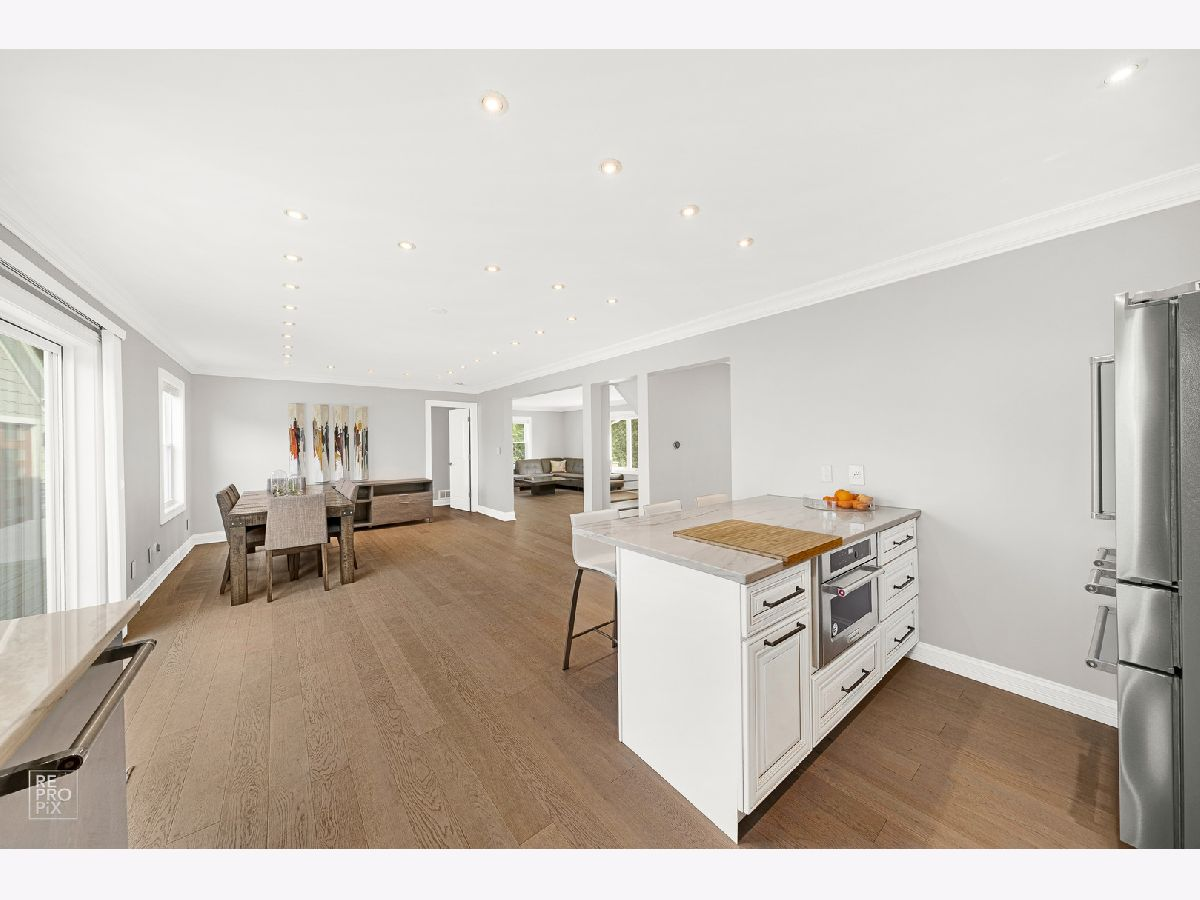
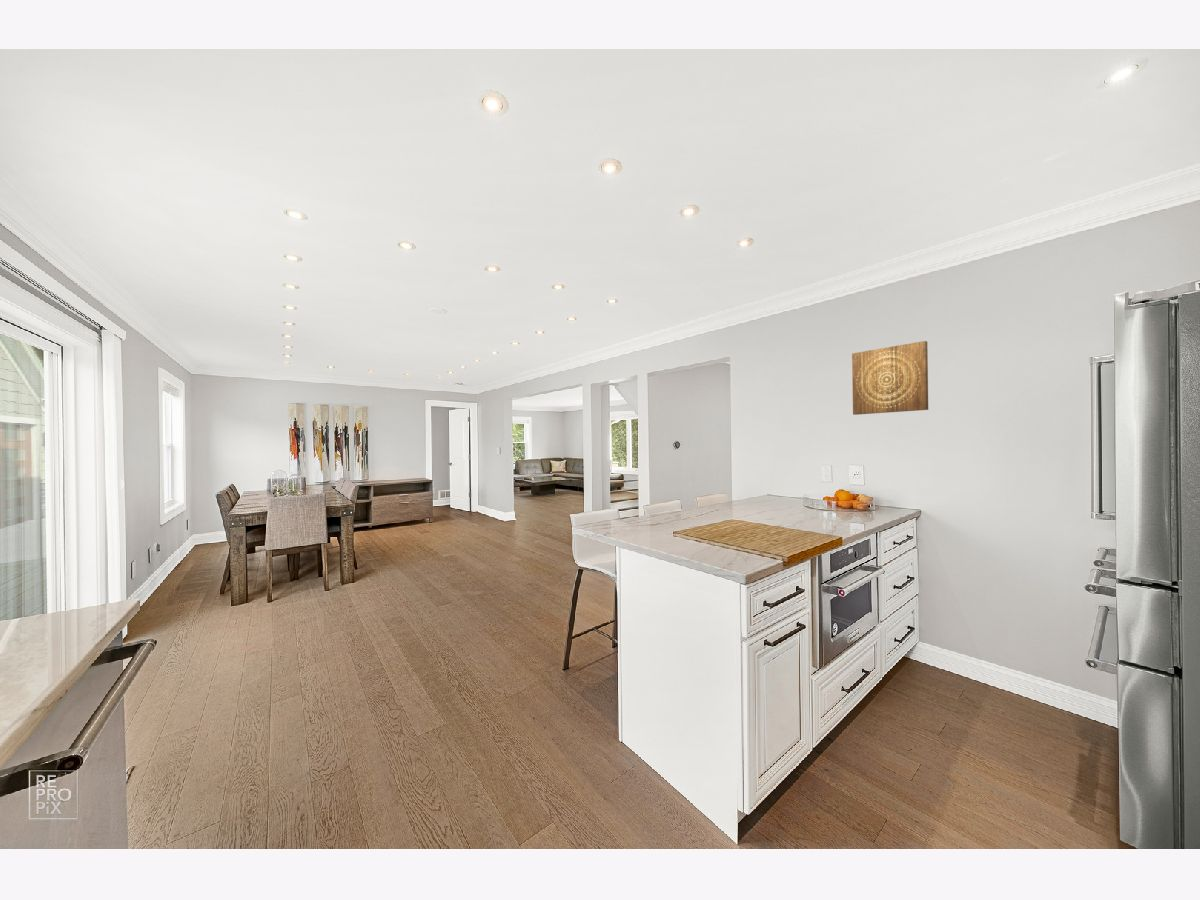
+ wall art (888, 380)
